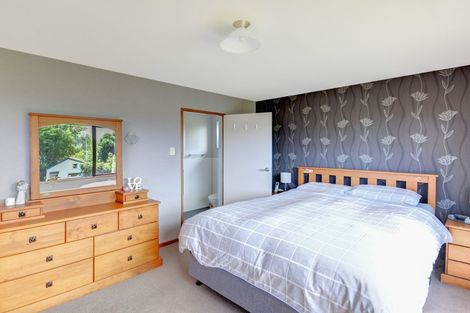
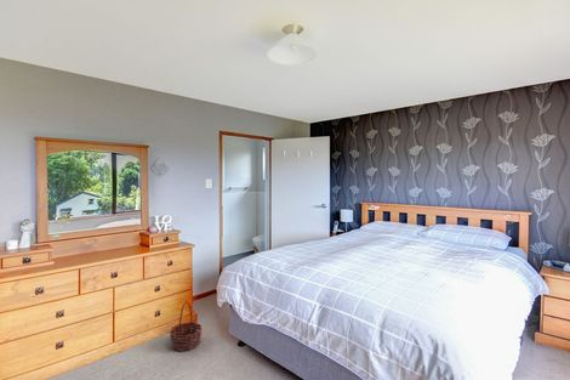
+ basket (186, 323)
